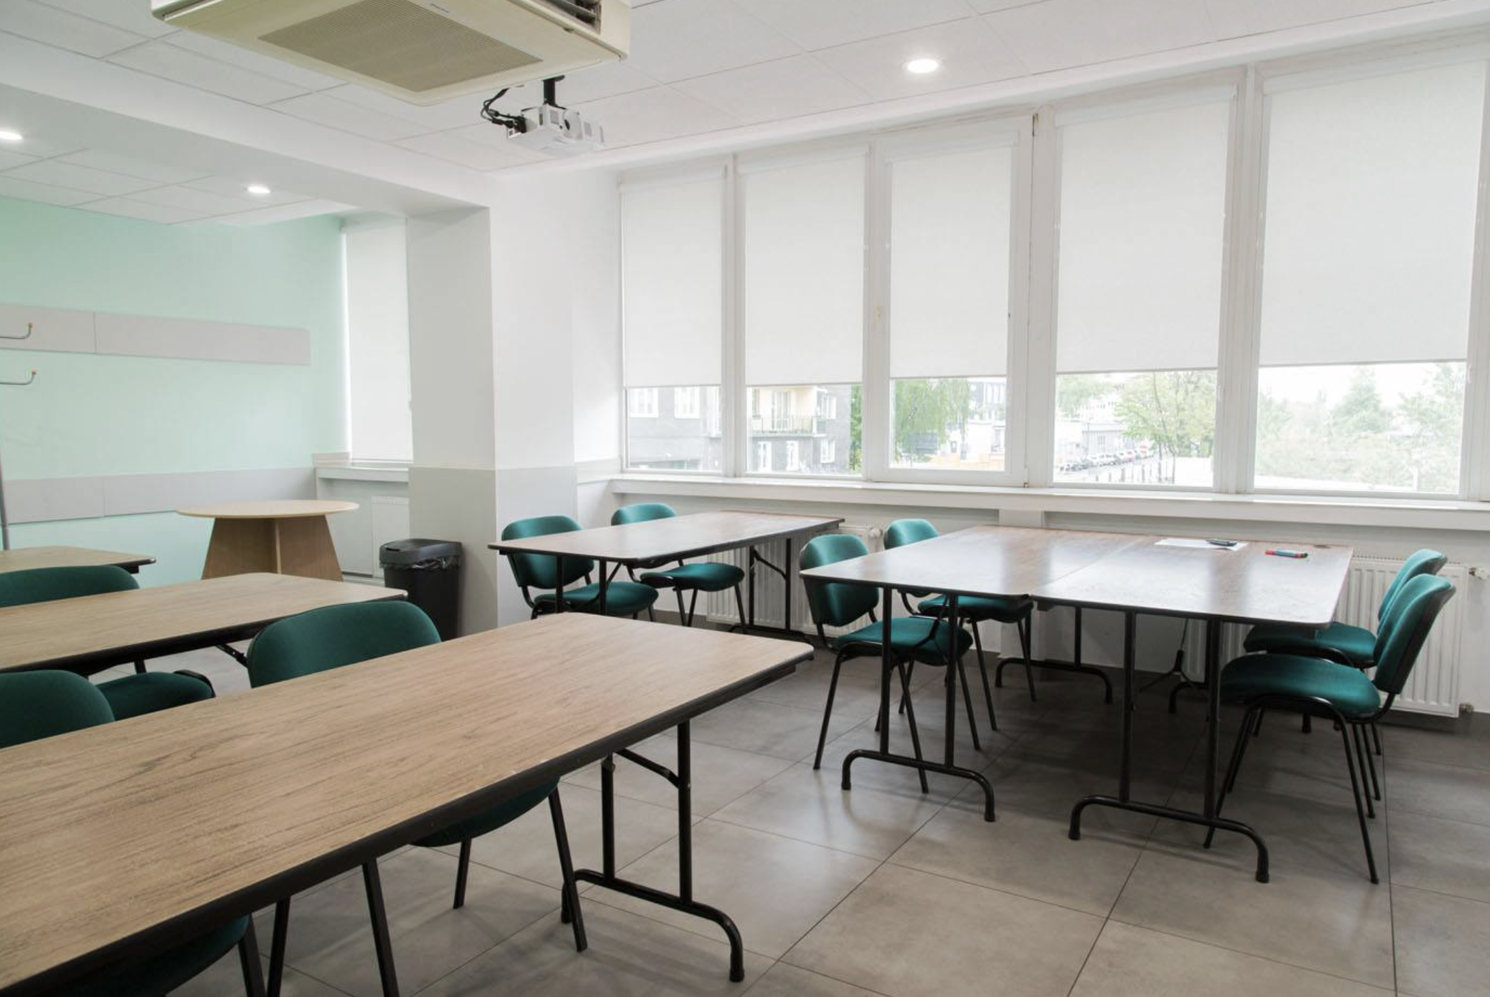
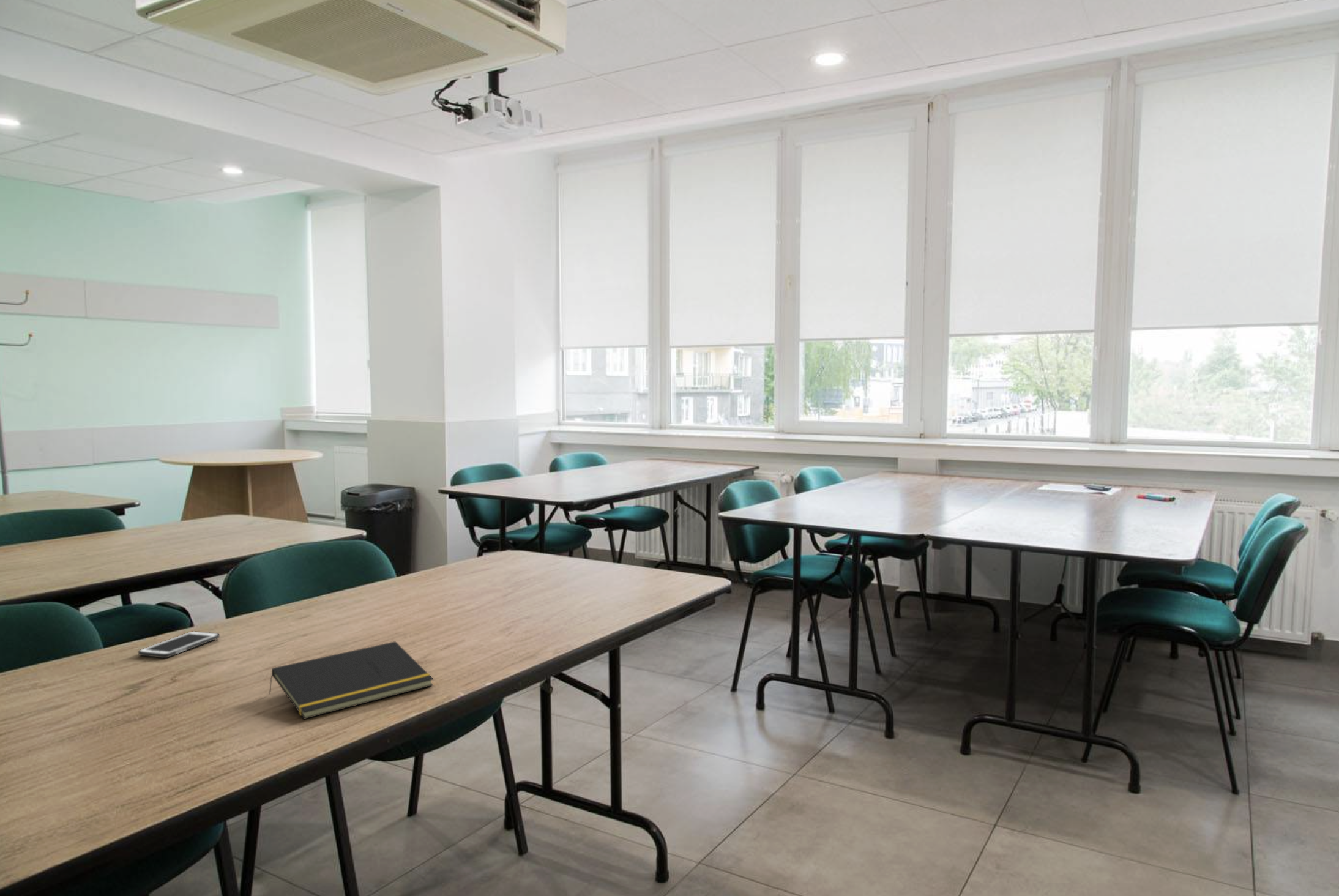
+ cell phone (180, 644)
+ notepad (353, 676)
